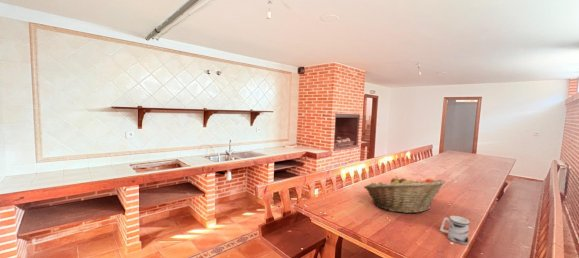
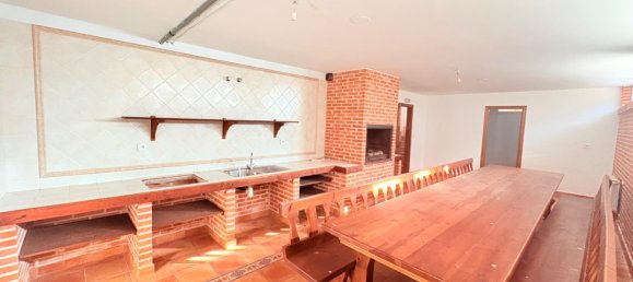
- mug (454, 227)
- fruit basket (403, 190)
